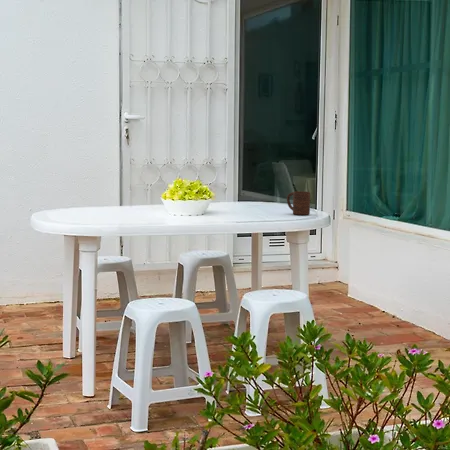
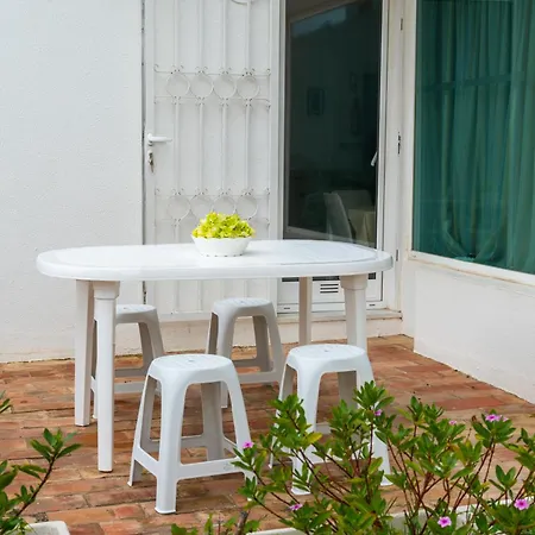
- cup (298, 203)
